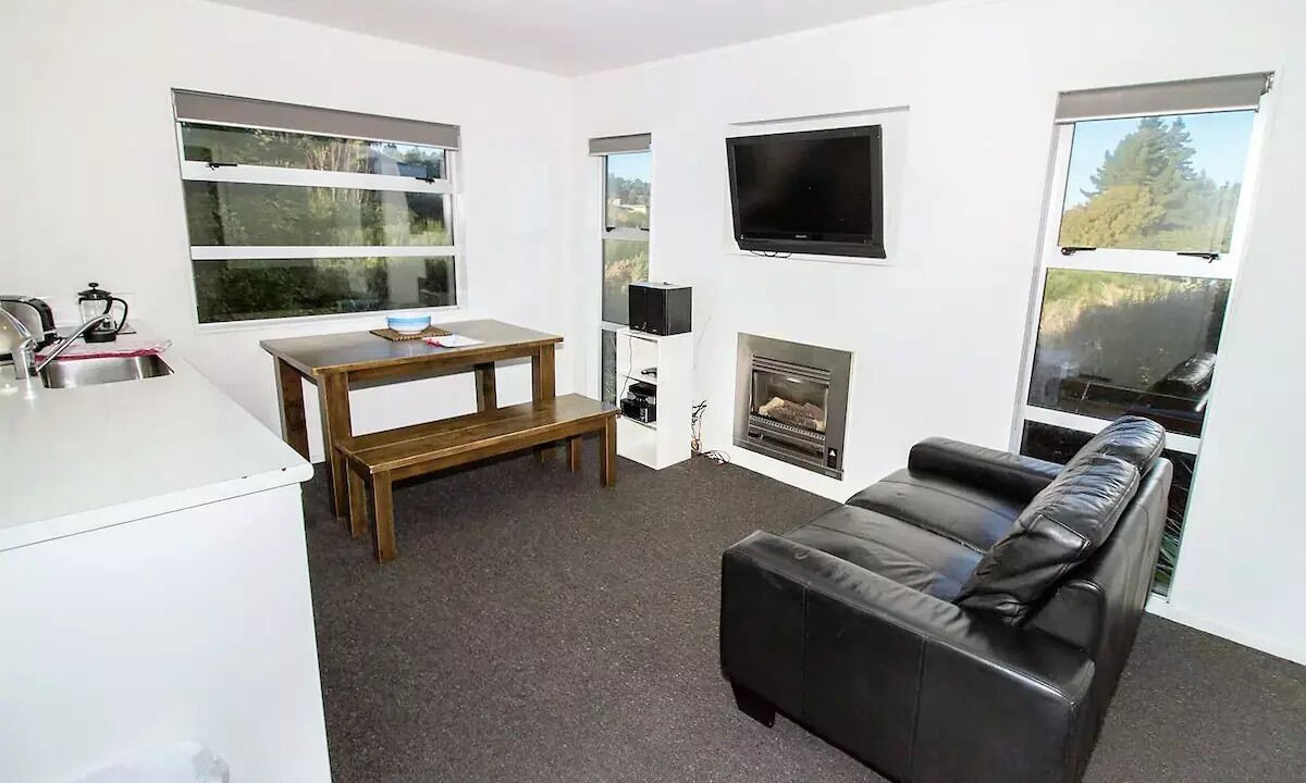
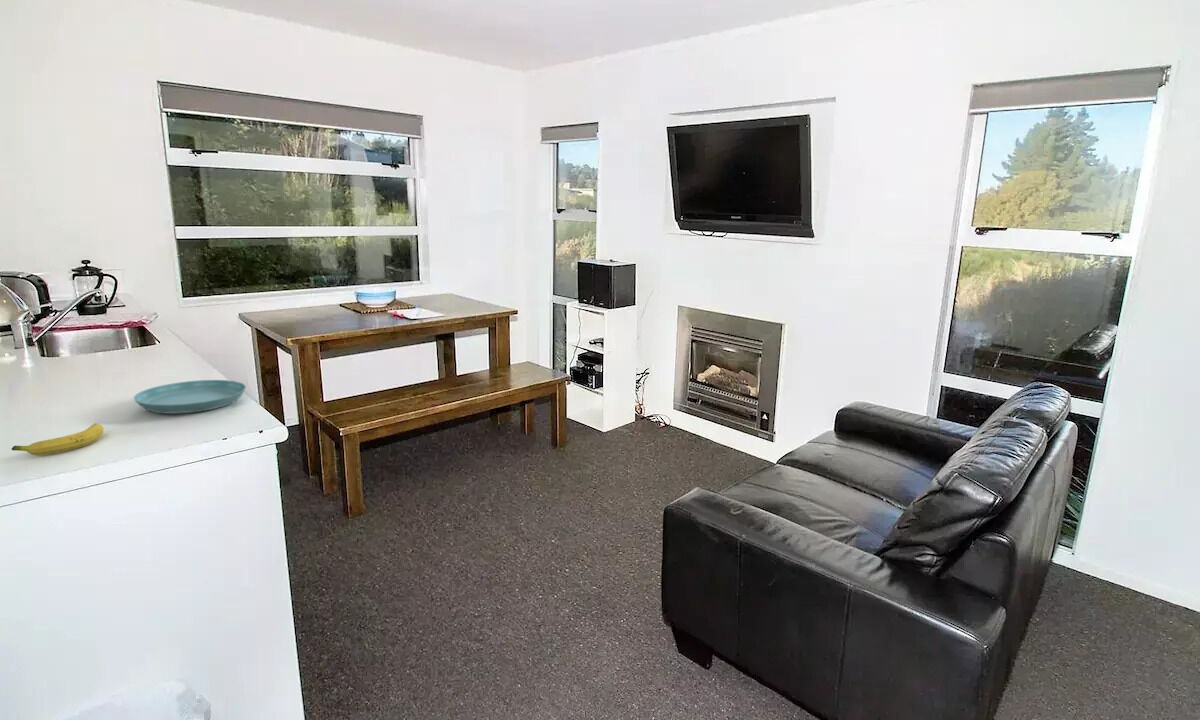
+ saucer (192, 397)
+ fruit (59, 439)
